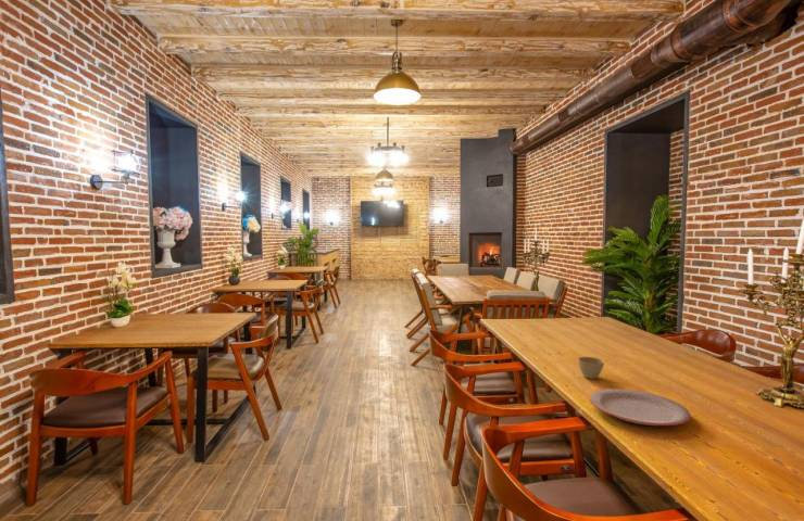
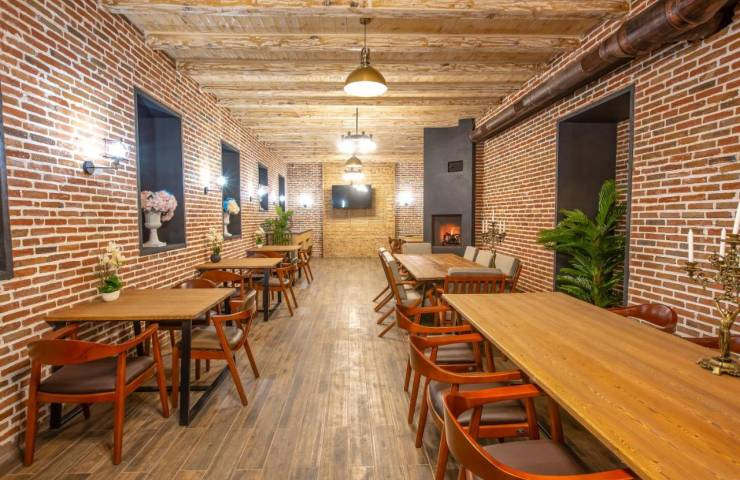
- plate (637, 408)
- flower pot (590, 368)
